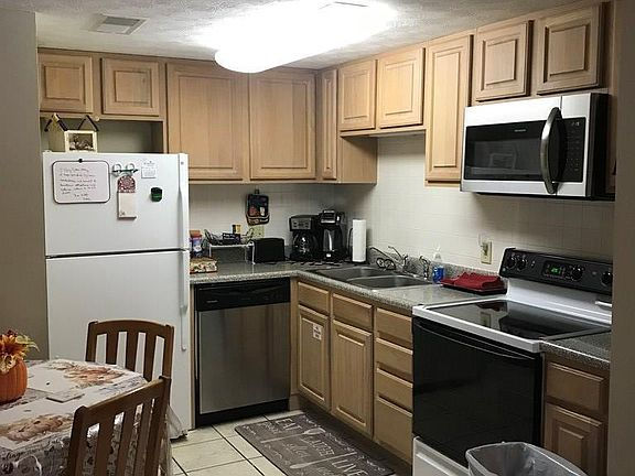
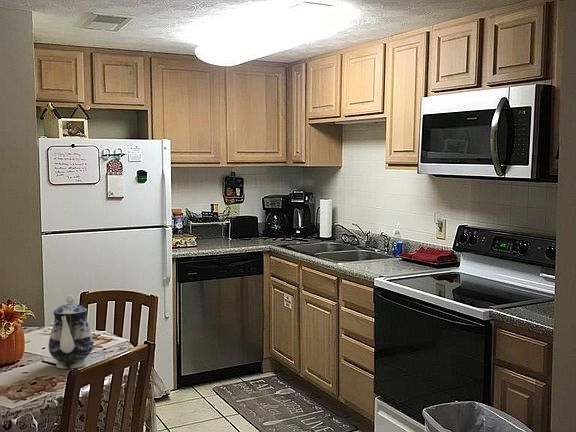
+ teapot (70, 330)
